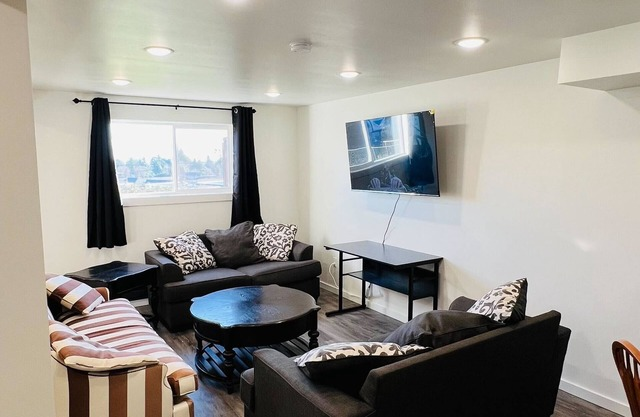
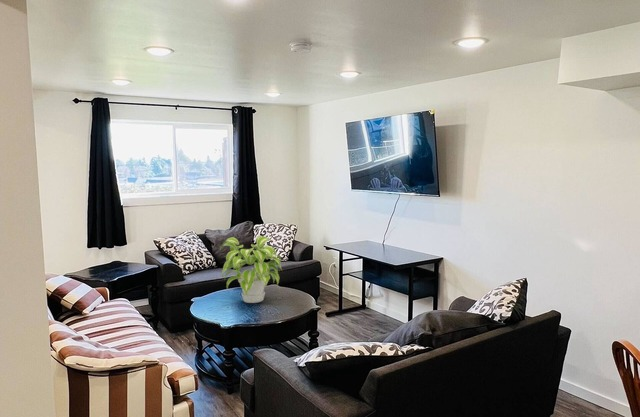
+ plant (252, 269)
